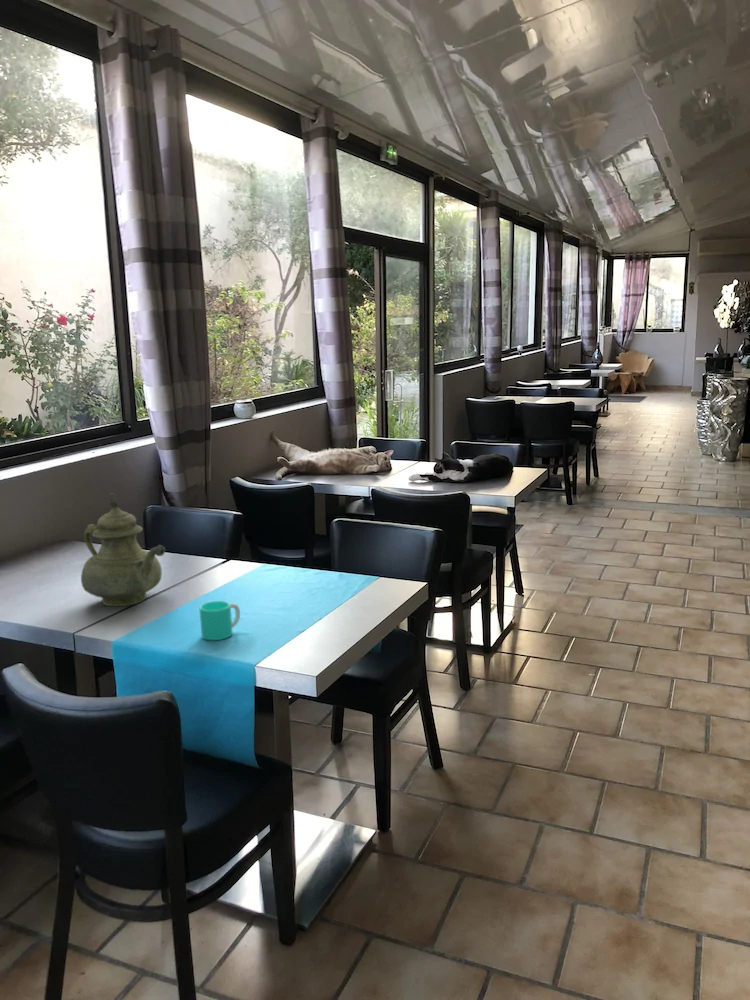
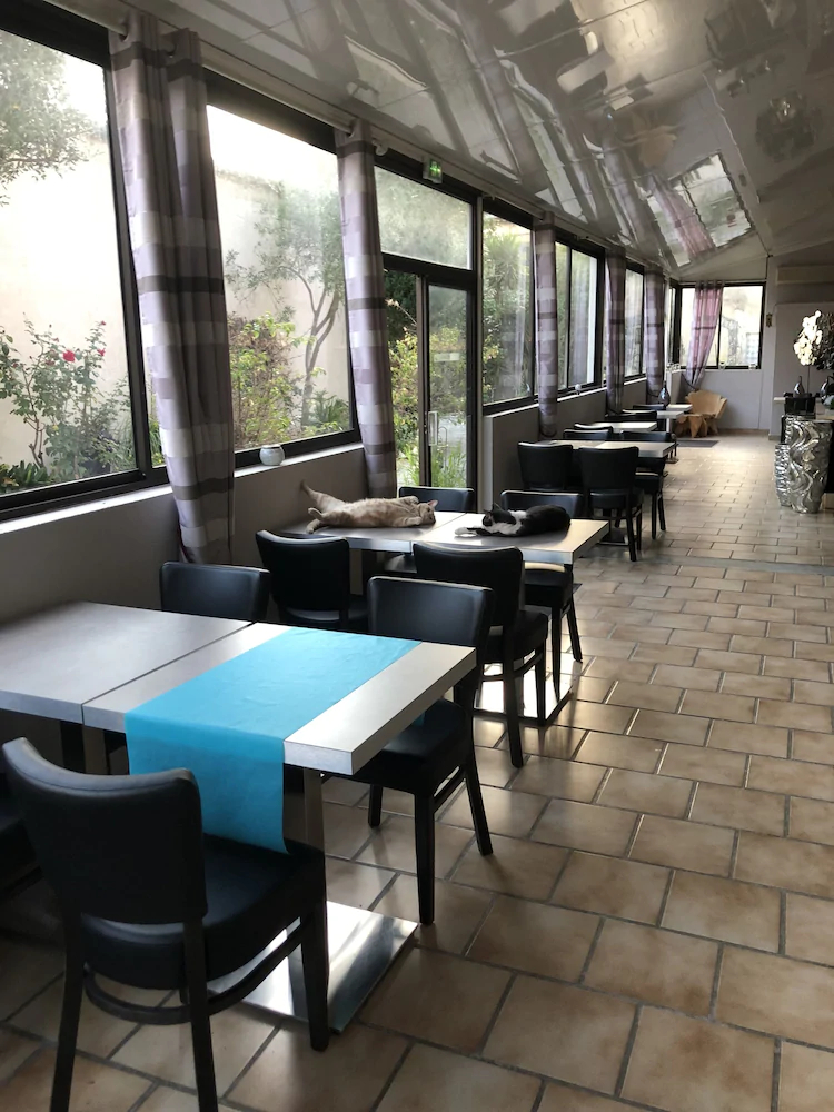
- teapot (123, 548)
- cup (221, 618)
